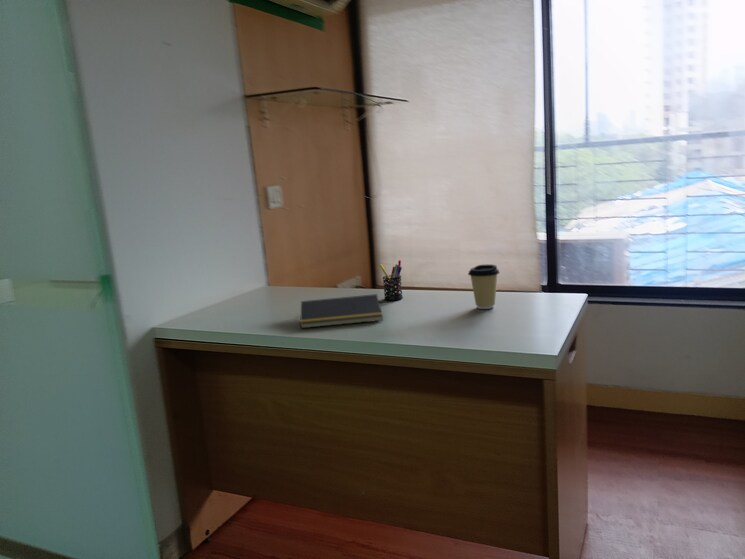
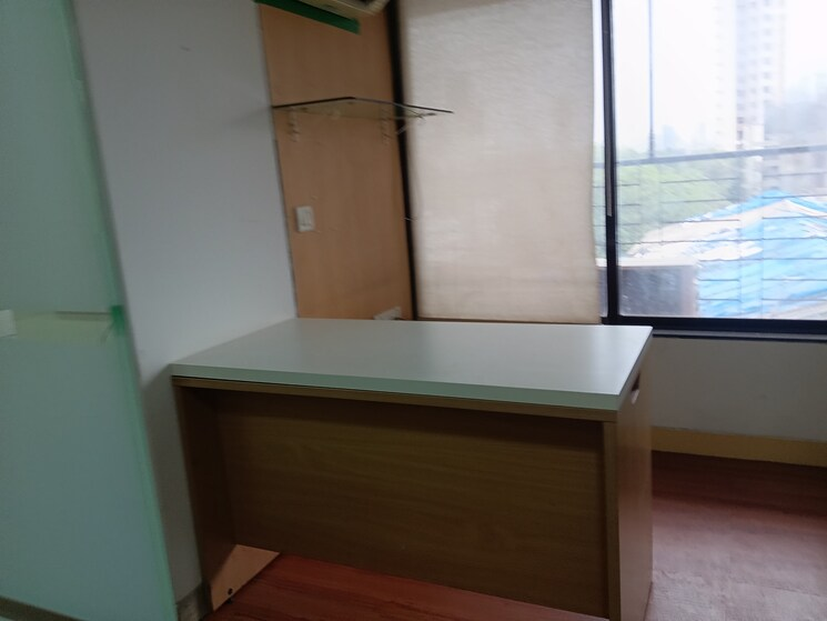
- coffee cup (484, 286)
- pen holder (393, 279)
- notepad (340, 310)
